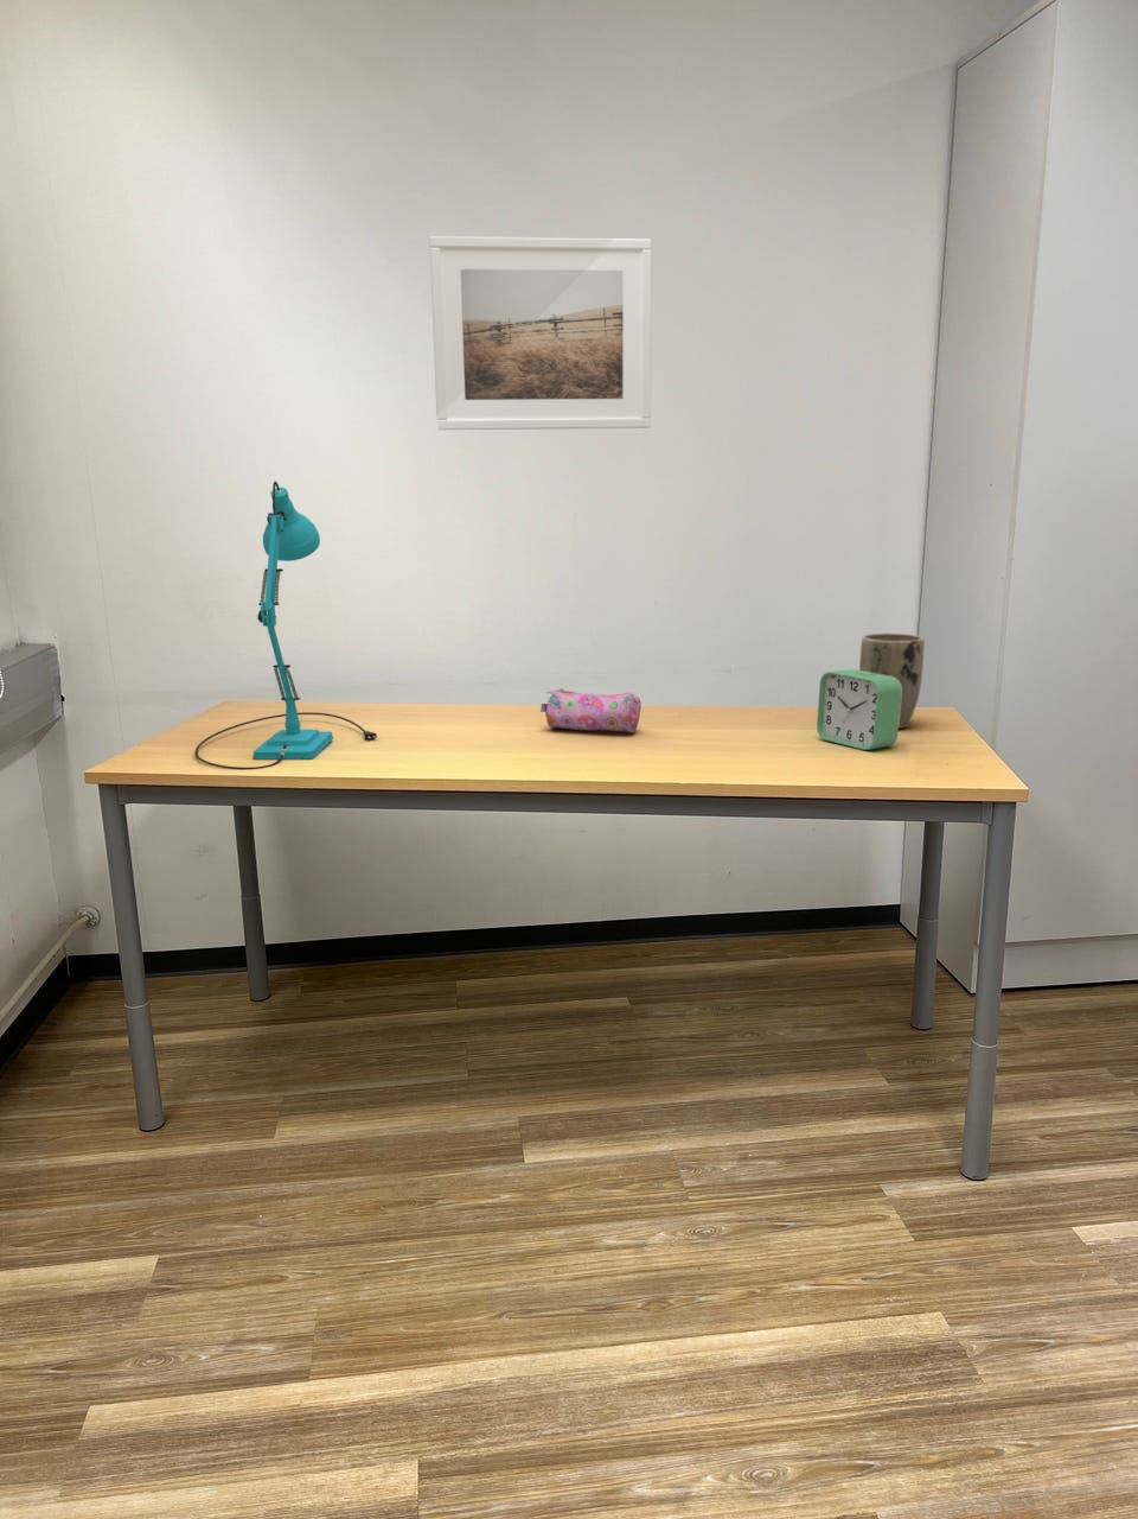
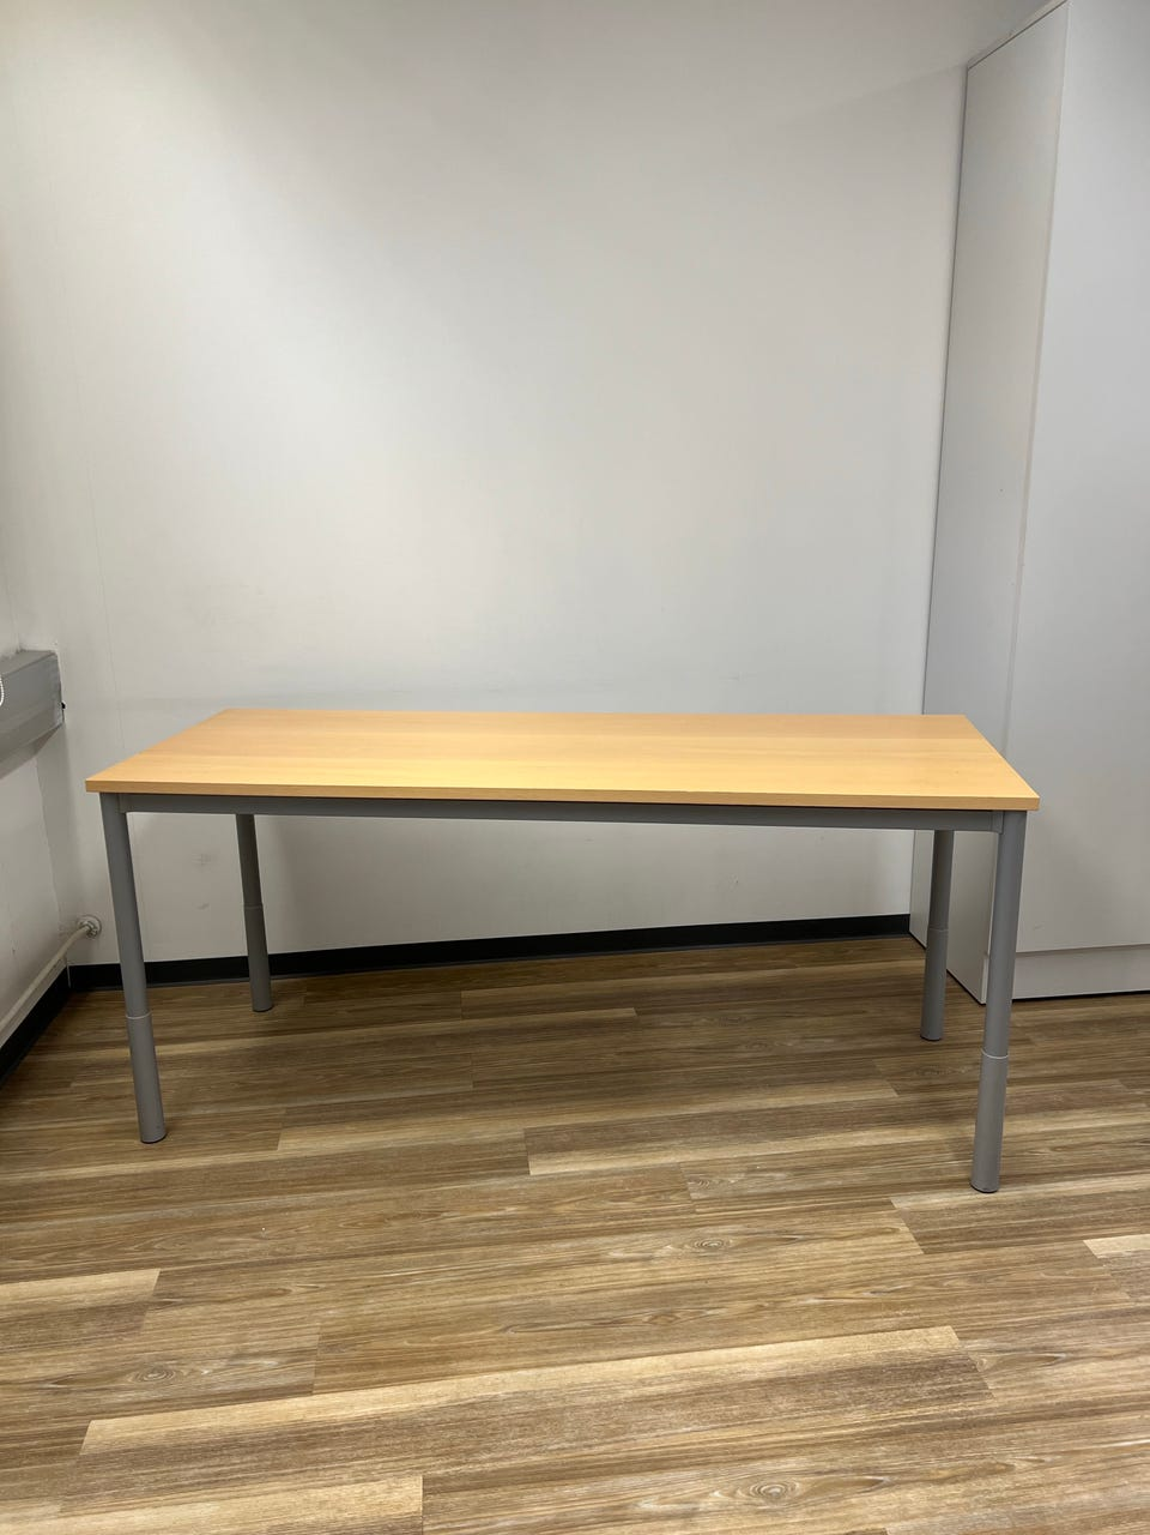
- alarm clock (858, 708)
- pencil case (592, 709)
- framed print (543, 335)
- desk lamp (275, 616)
- plant pot (893, 677)
